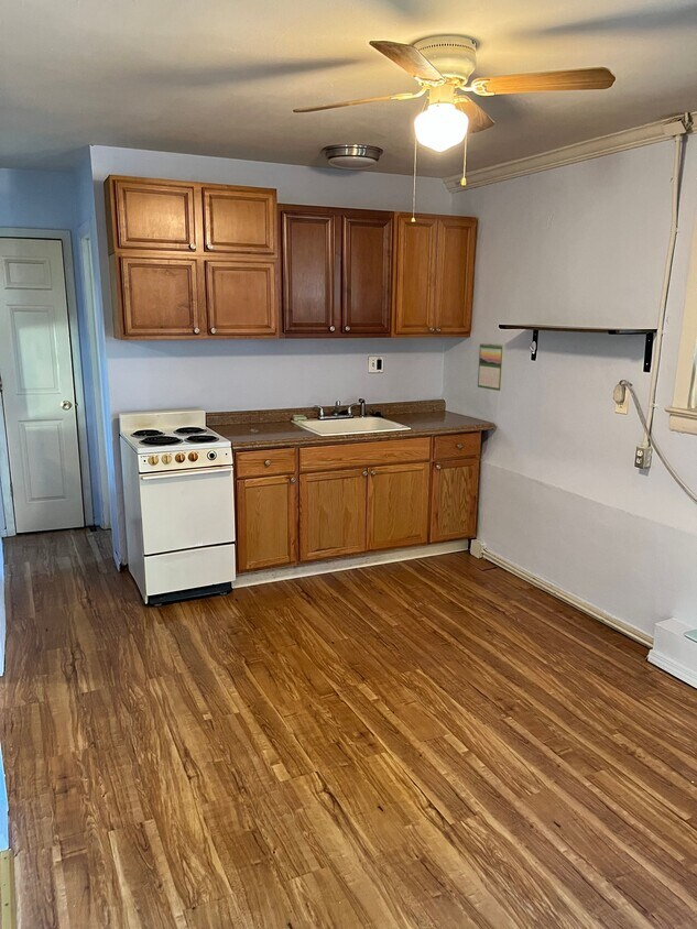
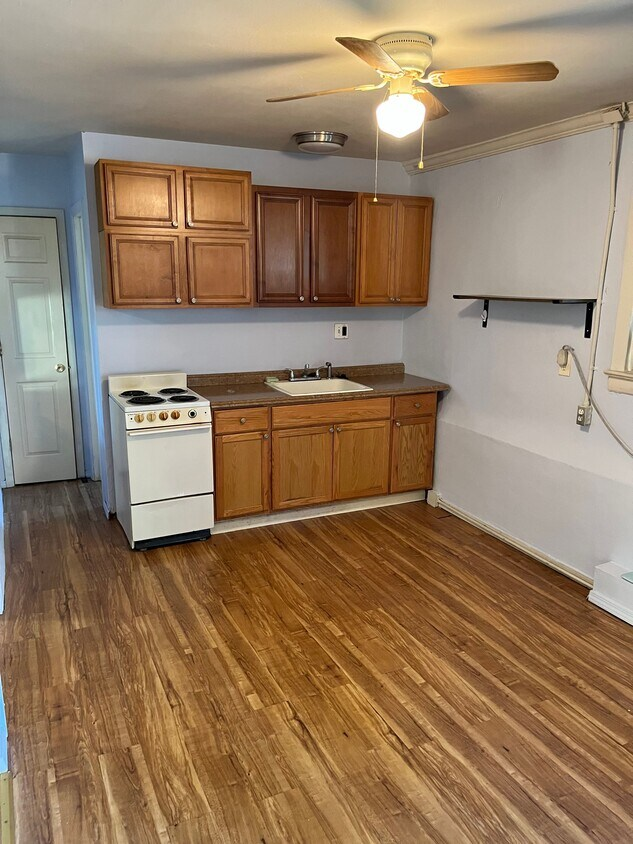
- calendar (490, 365)
